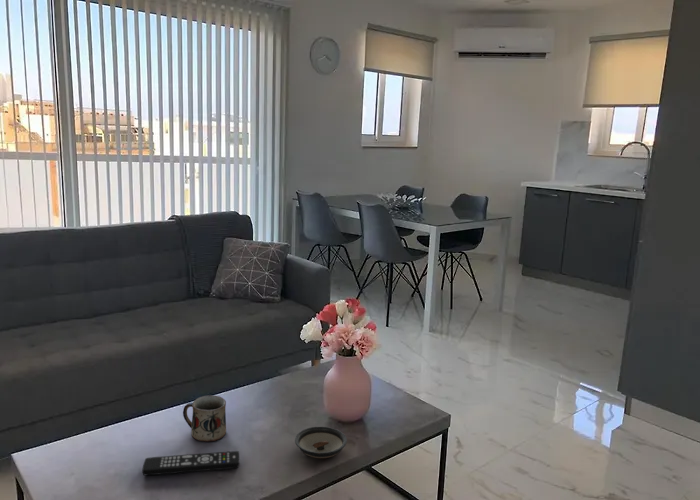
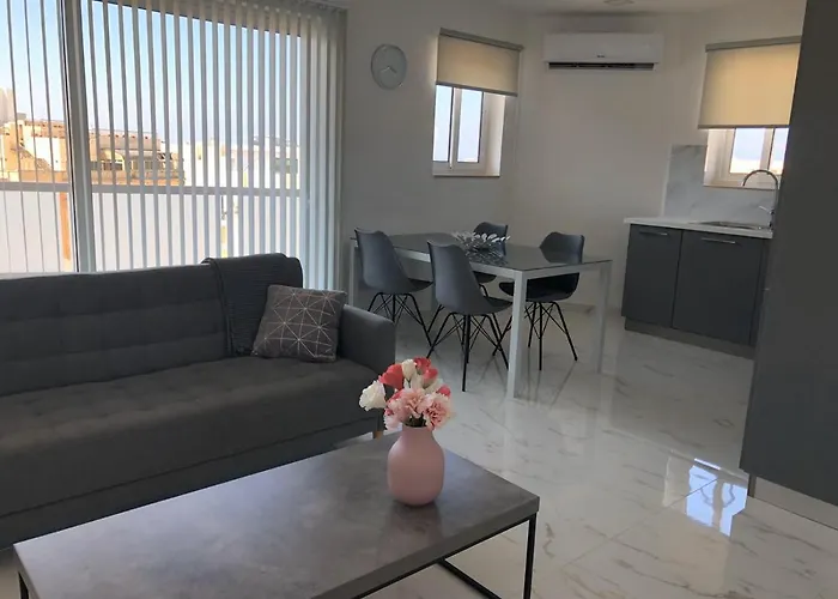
- remote control (192, 463)
- saucer (320, 444)
- mug (206, 417)
